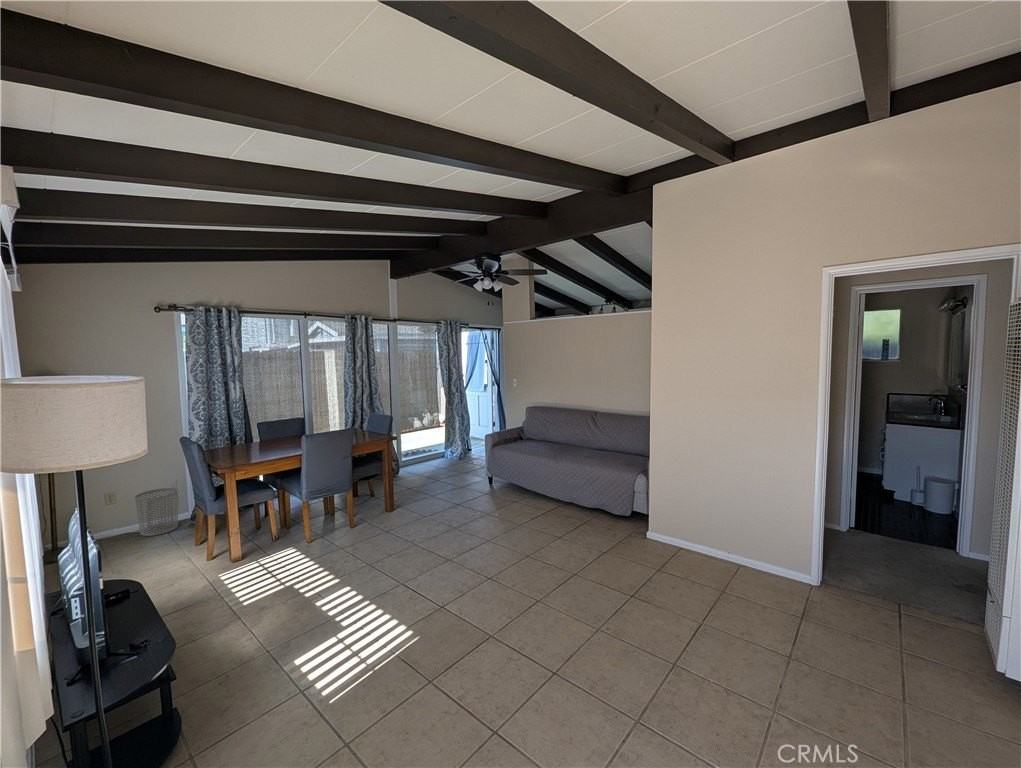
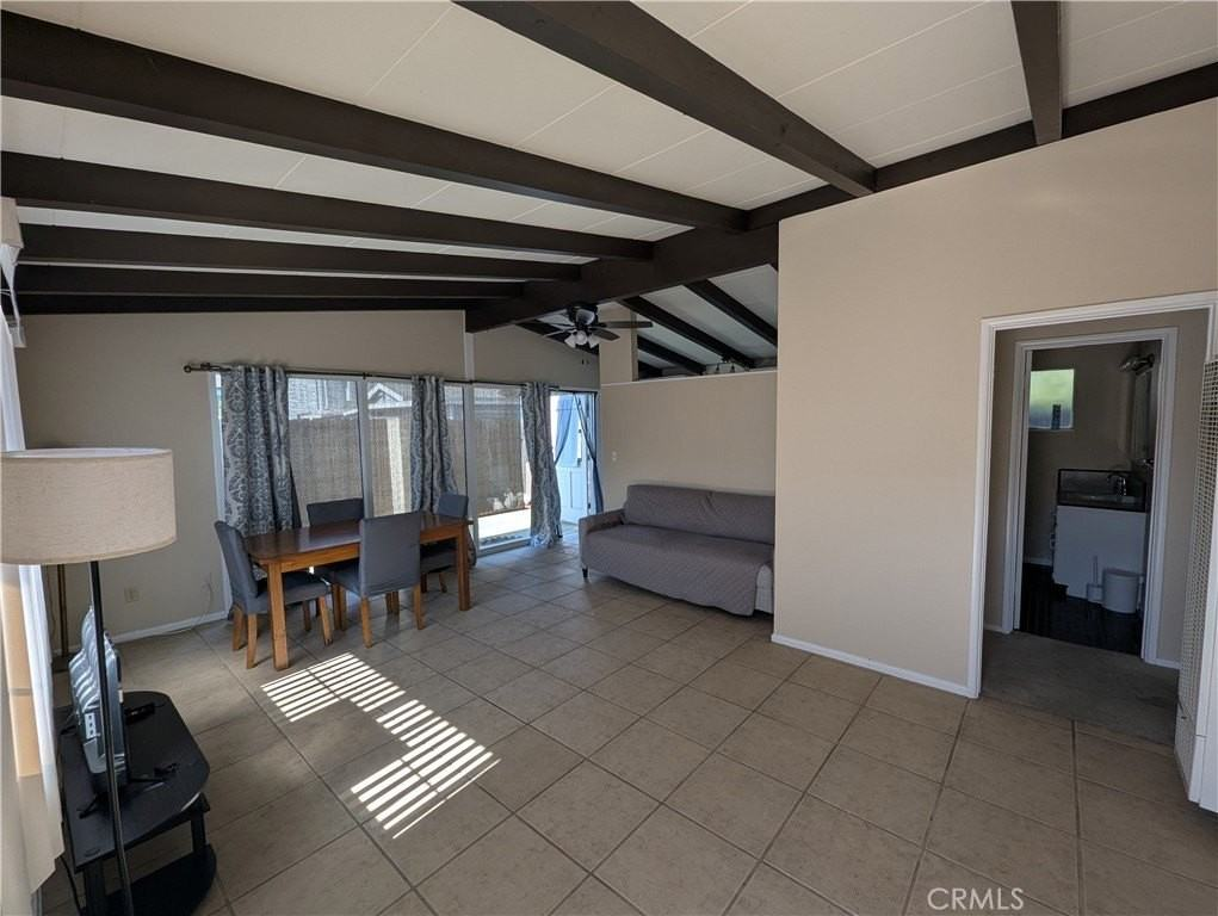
- waste bin (158, 511)
